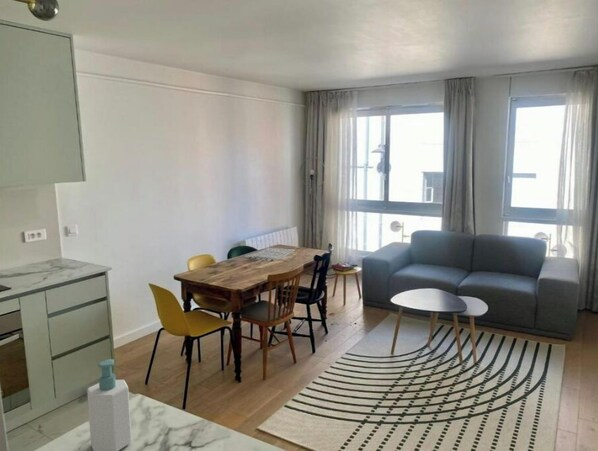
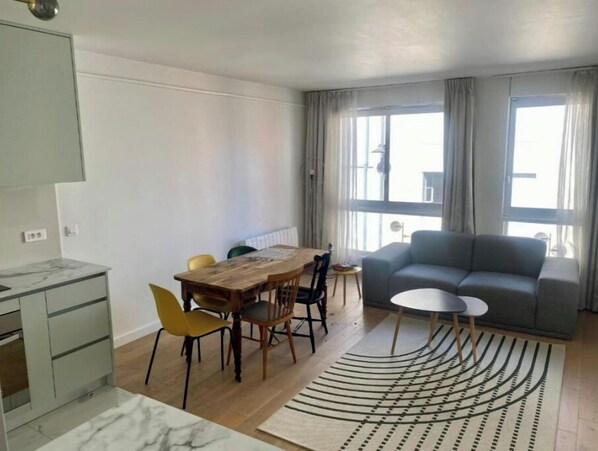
- soap bottle (108, 403)
